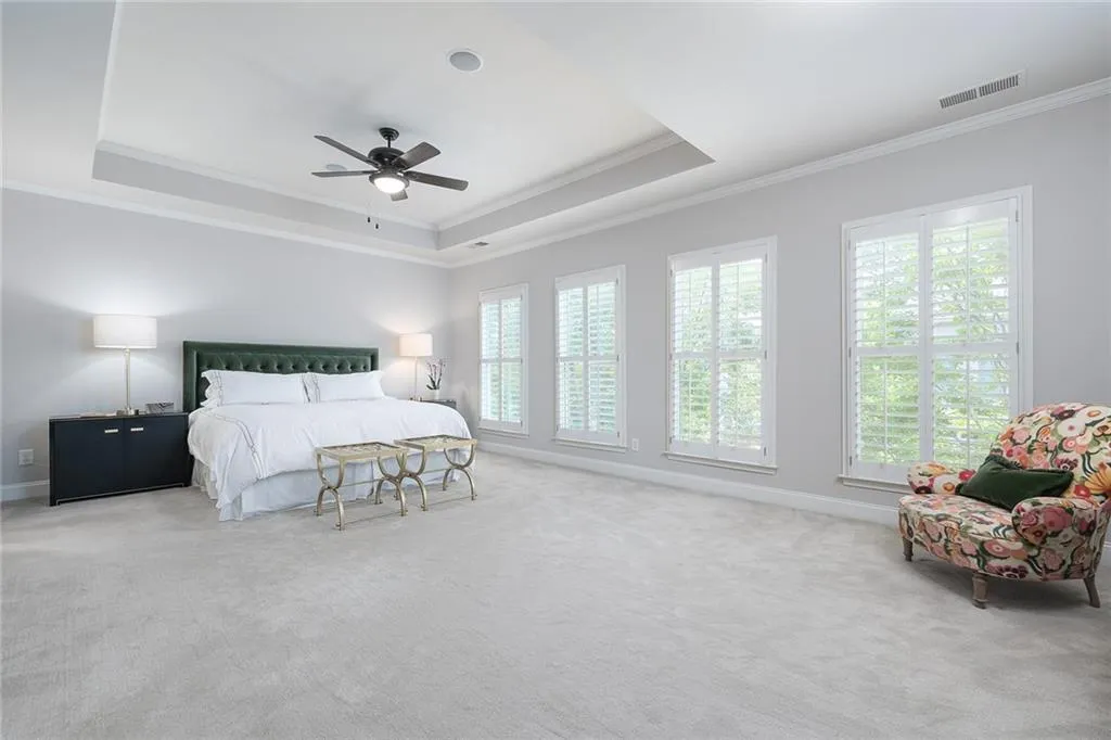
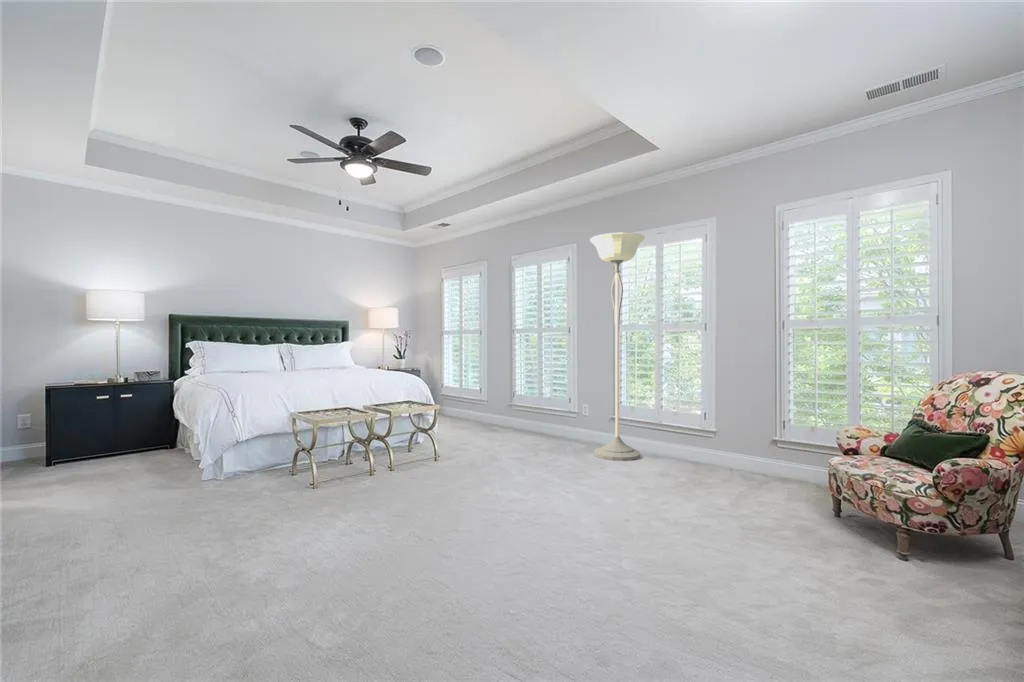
+ floor lamp (617, 346)
